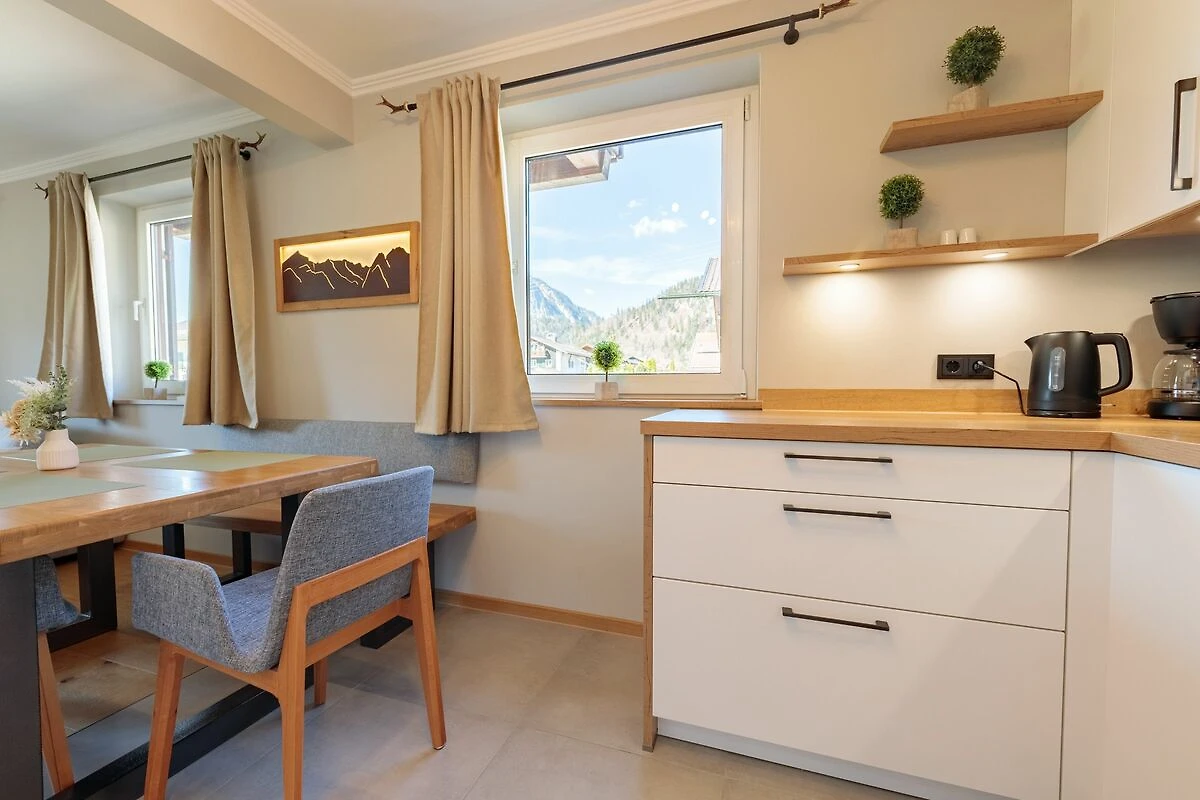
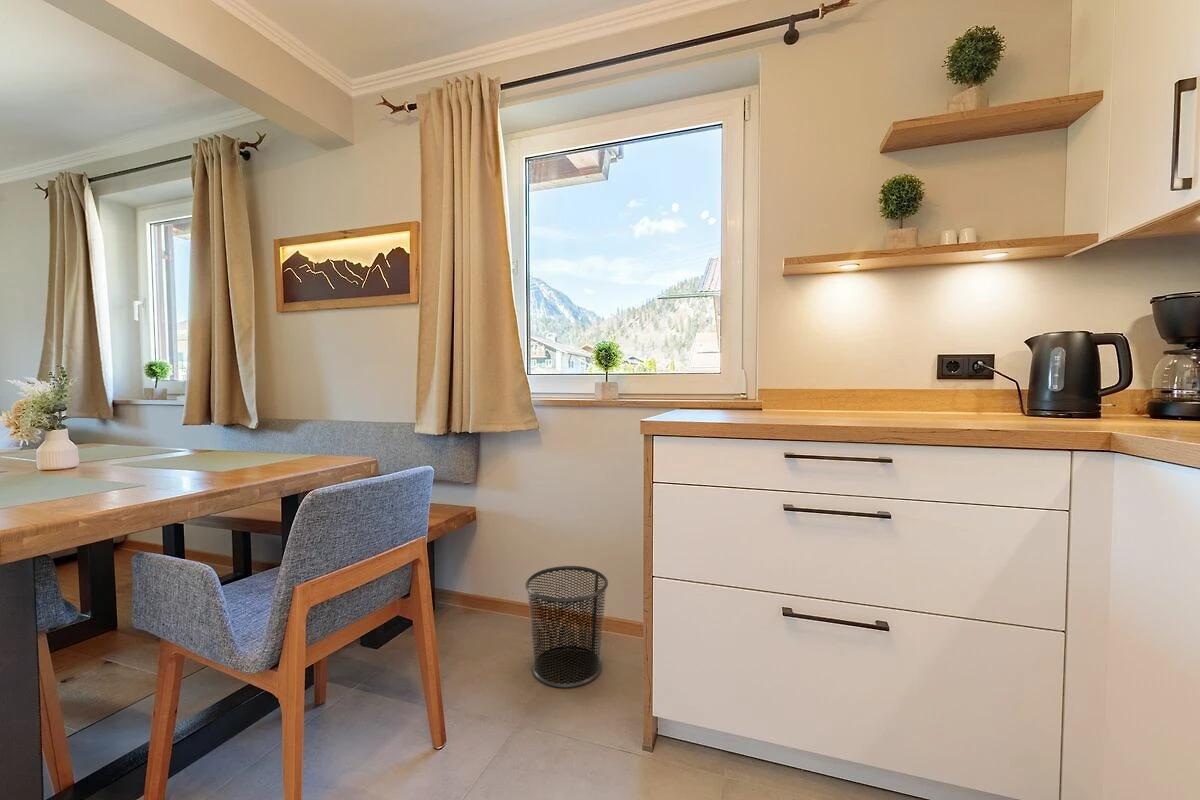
+ waste bin (567, 623)
